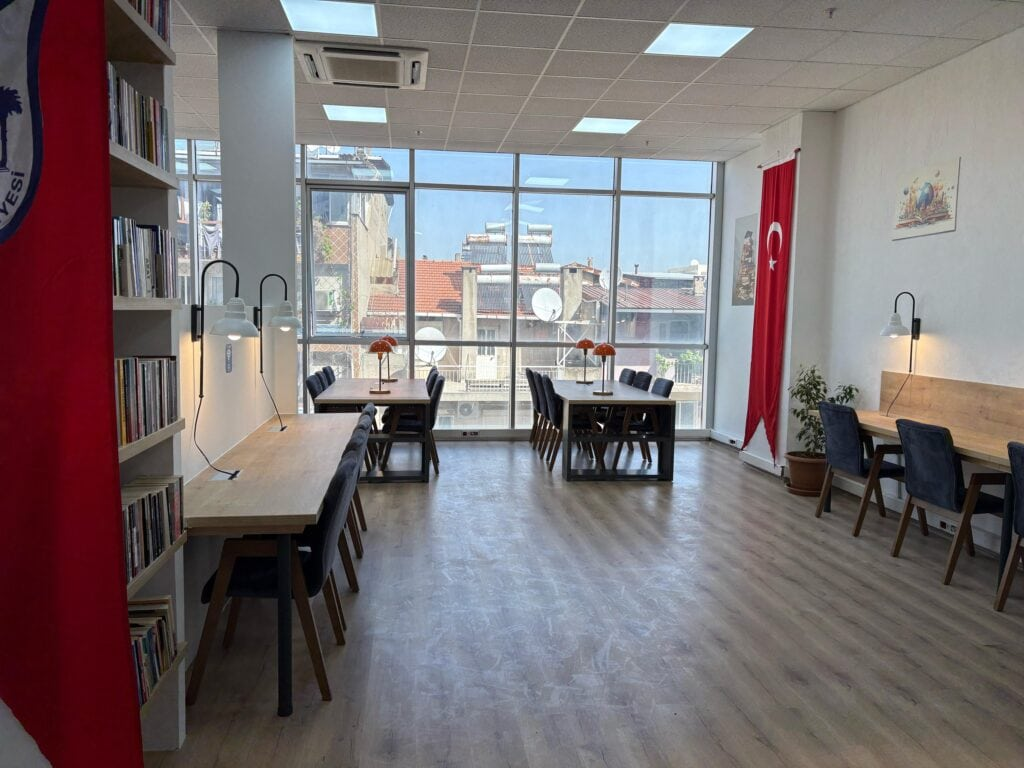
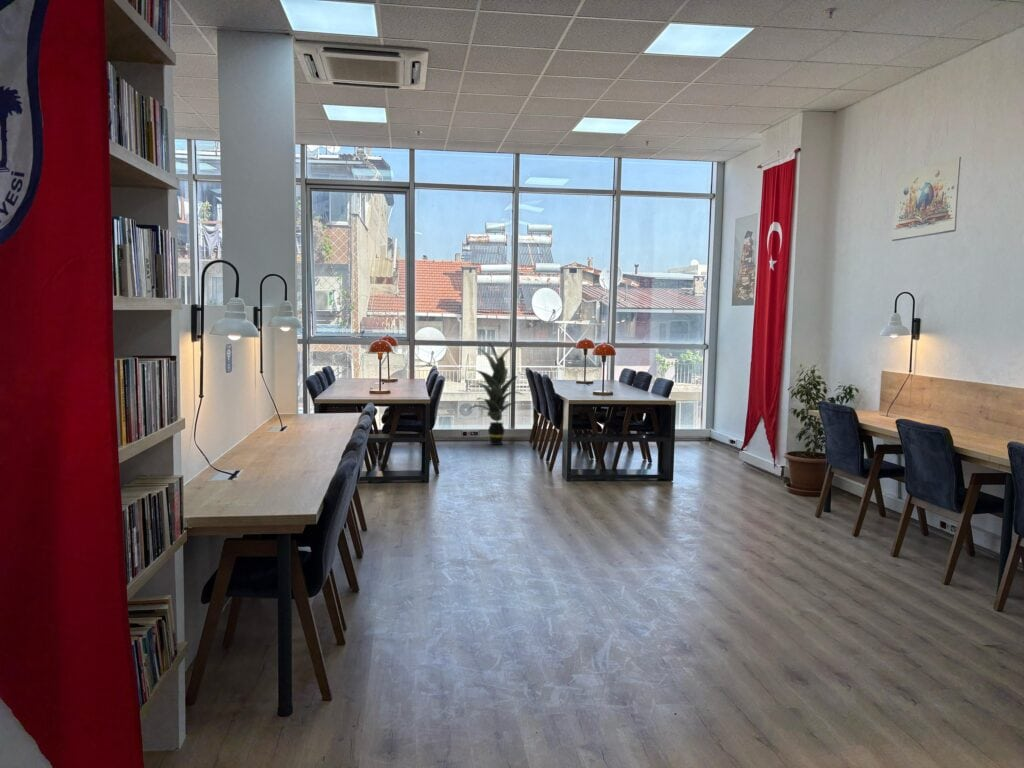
+ indoor plant (493, 392)
